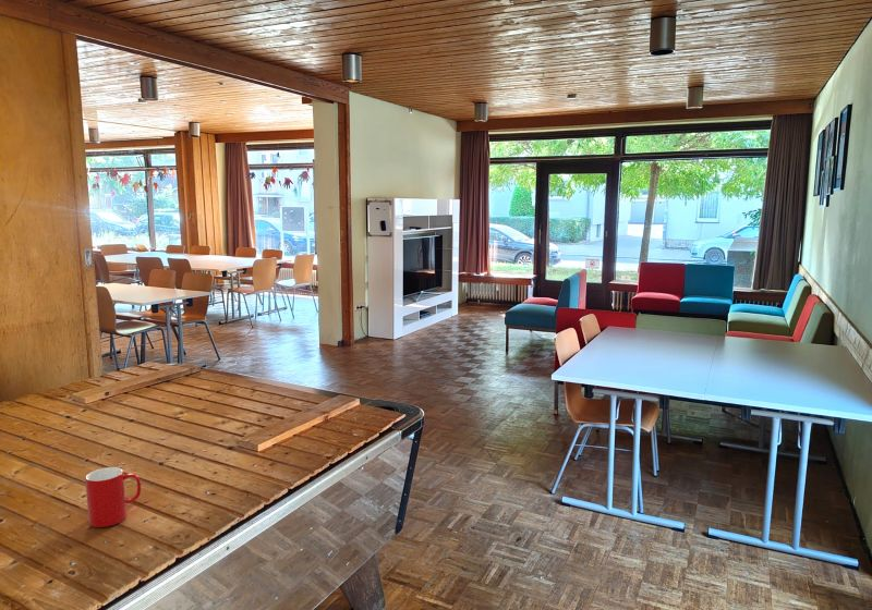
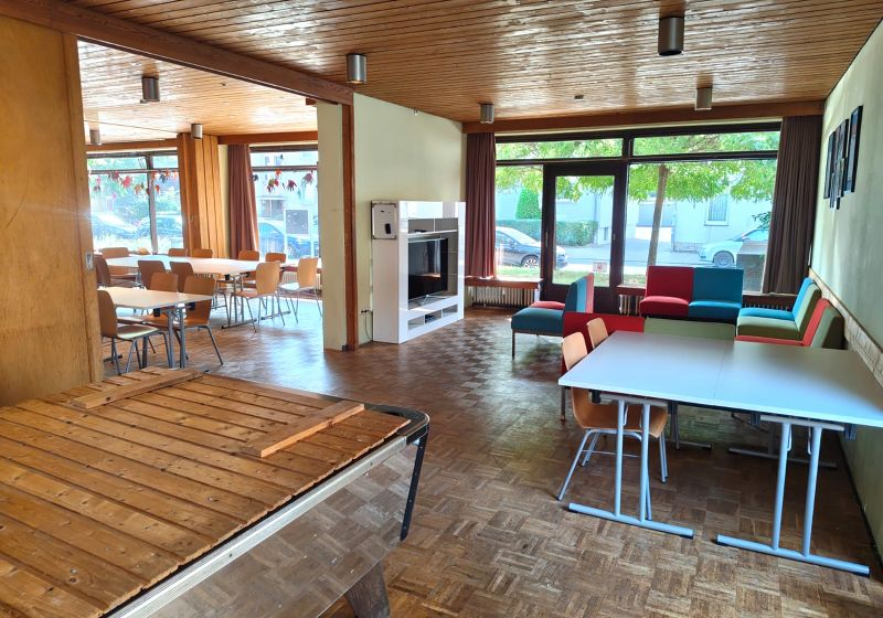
- cup (113, 496)
